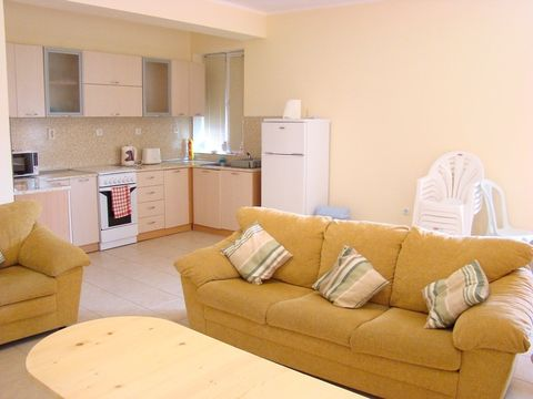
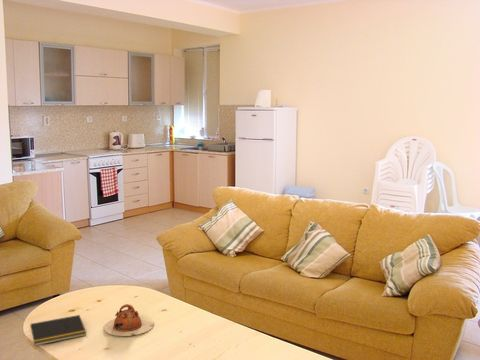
+ teapot (129, 314)
+ notepad (58, 329)
